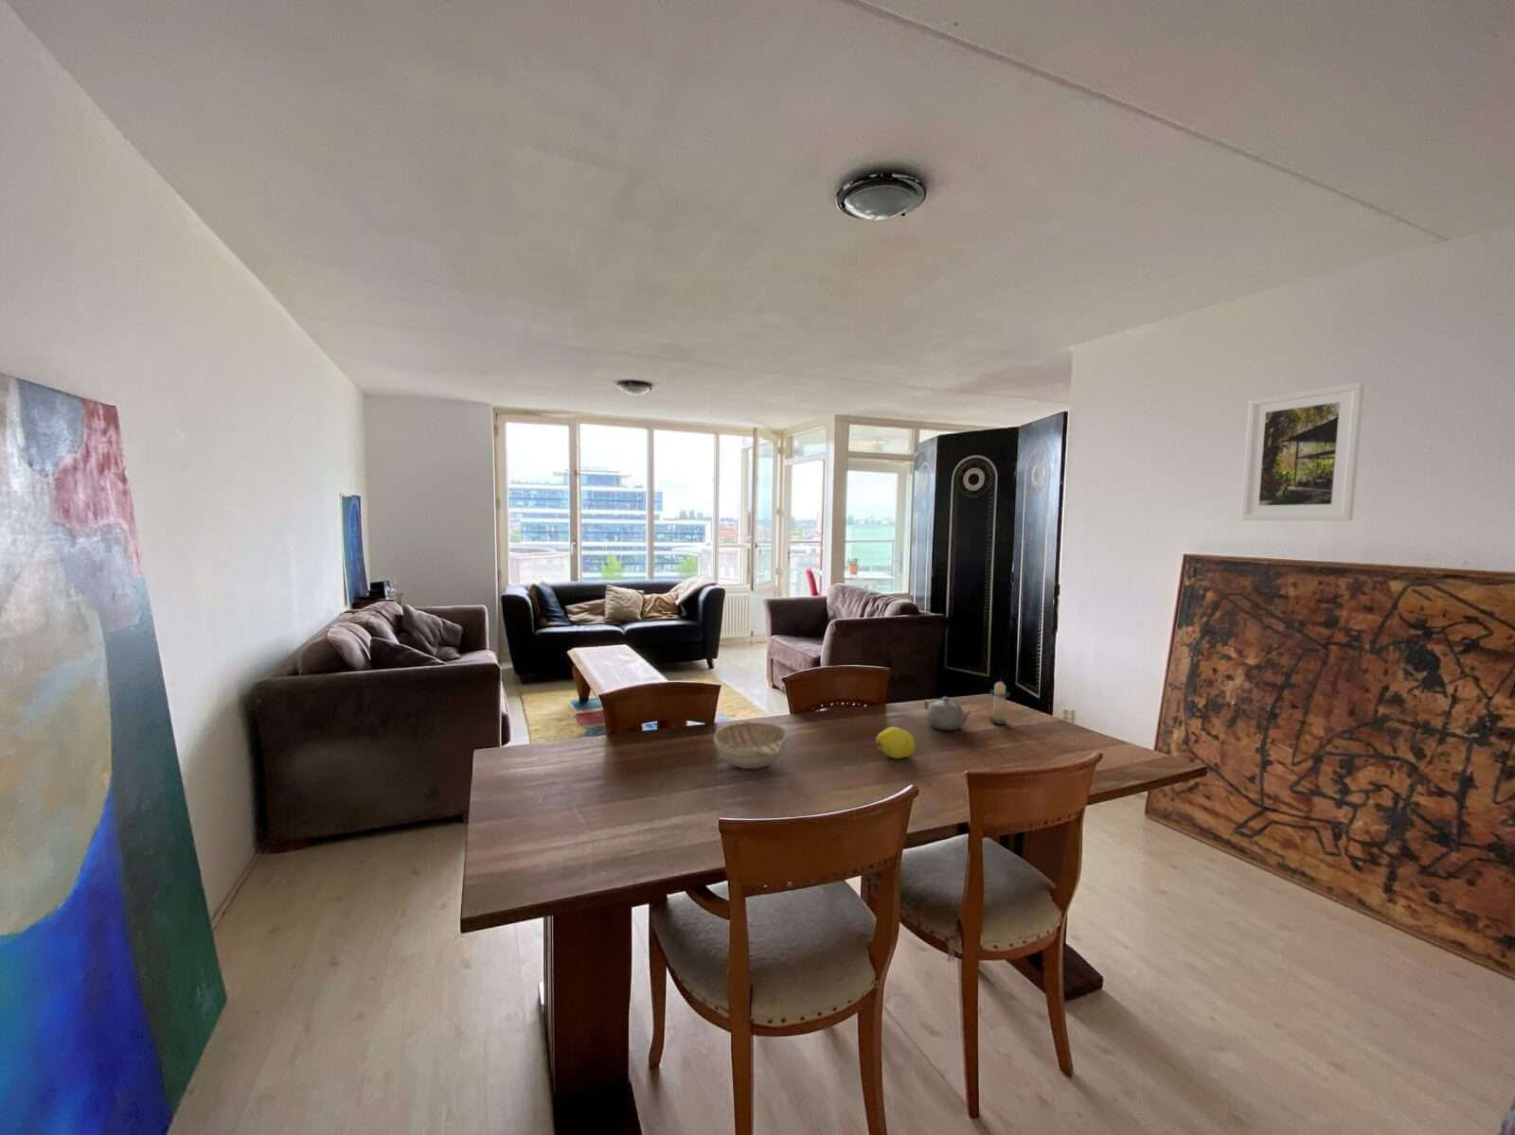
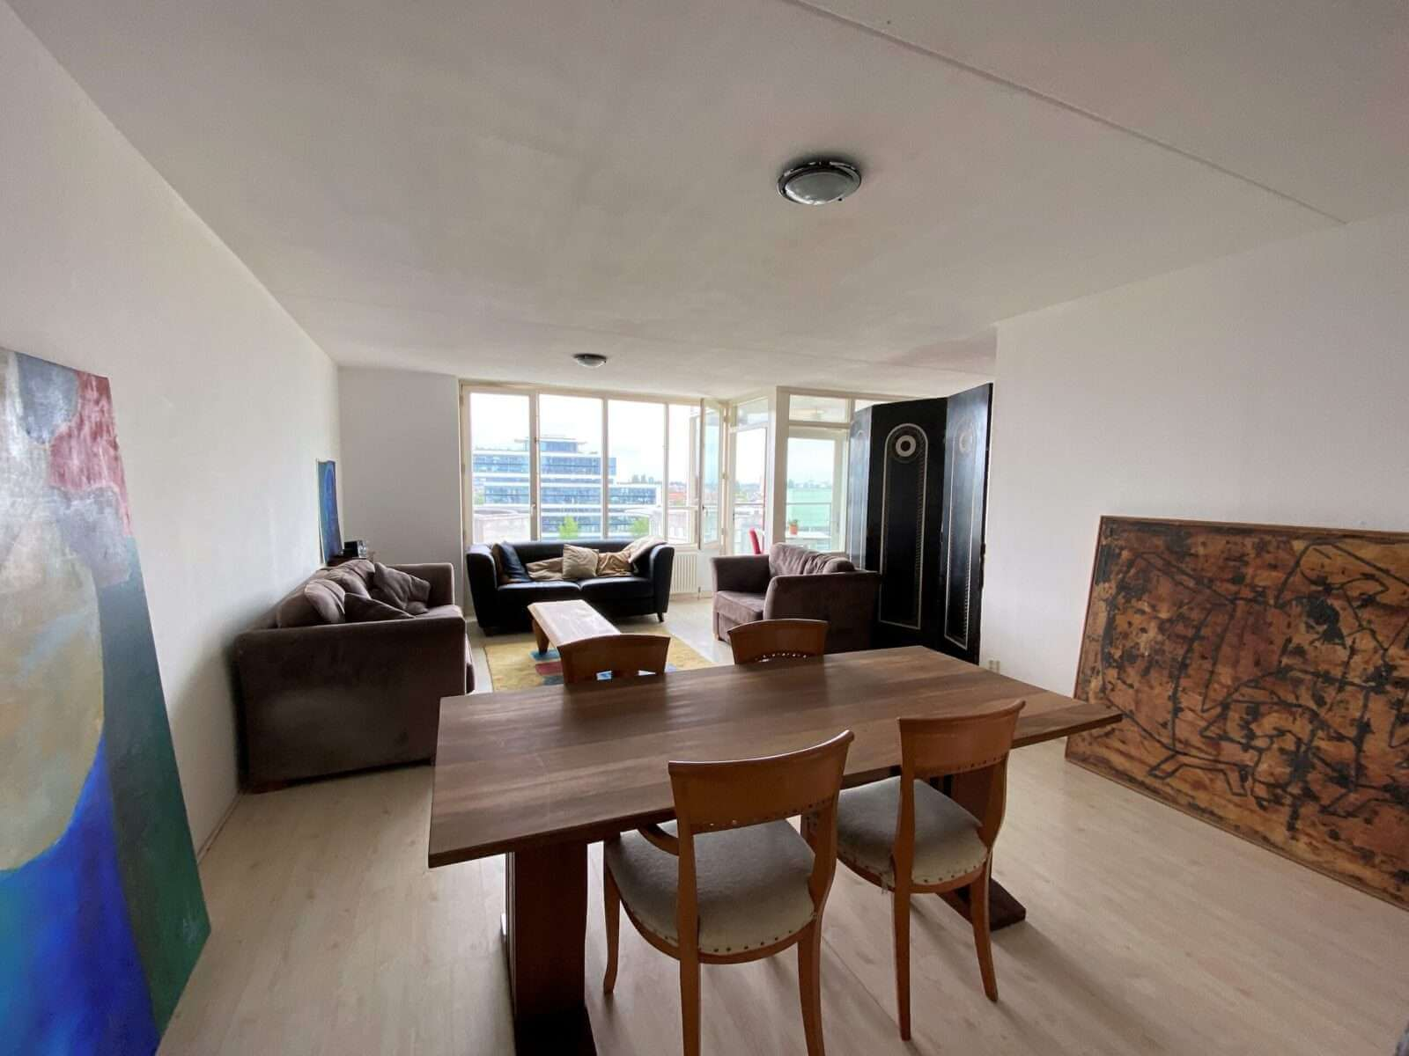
- candle (998, 700)
- fruit (893, 742)
- decorative bowl (750, 748)
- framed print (1297, 455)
- teapot (947, 712)
